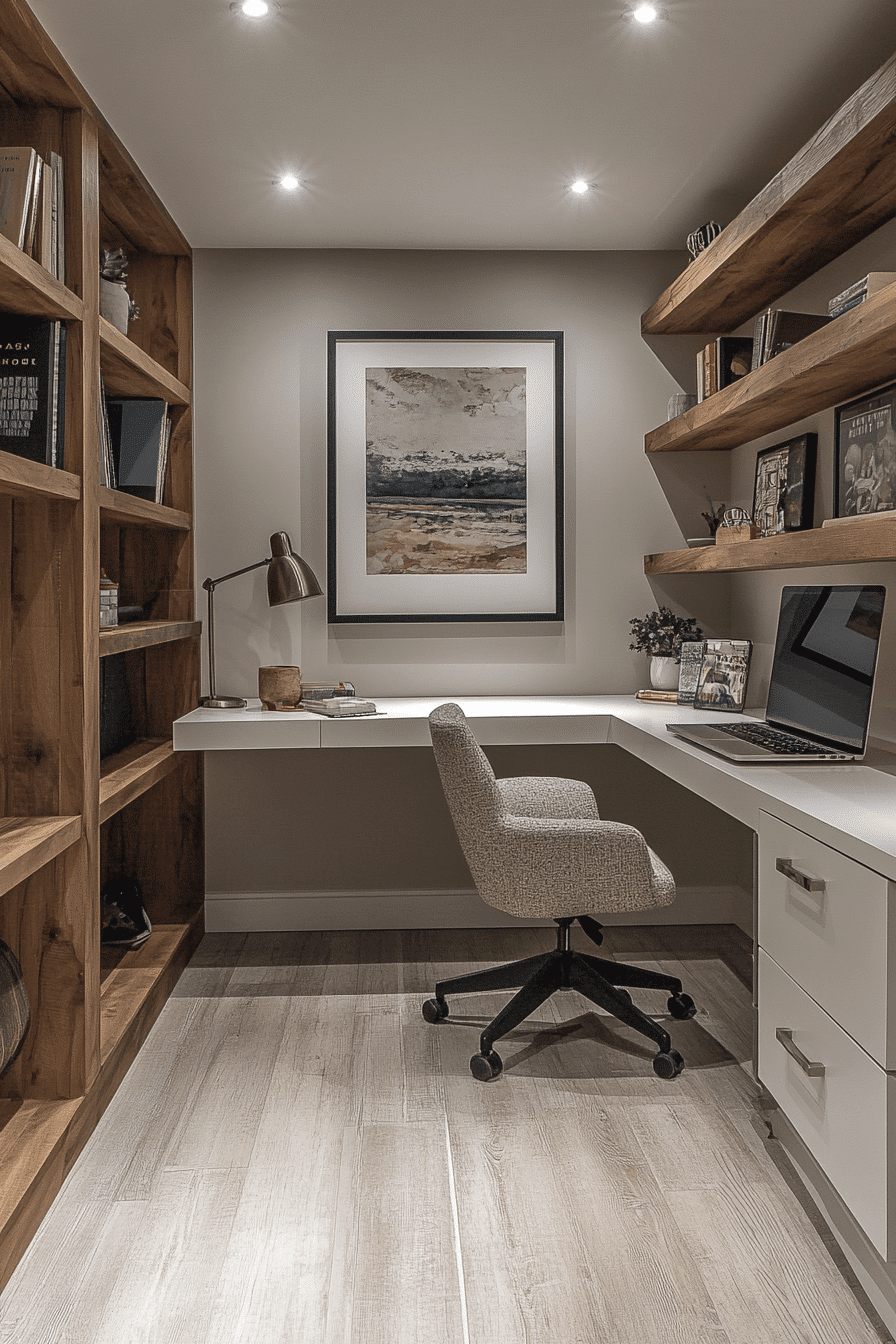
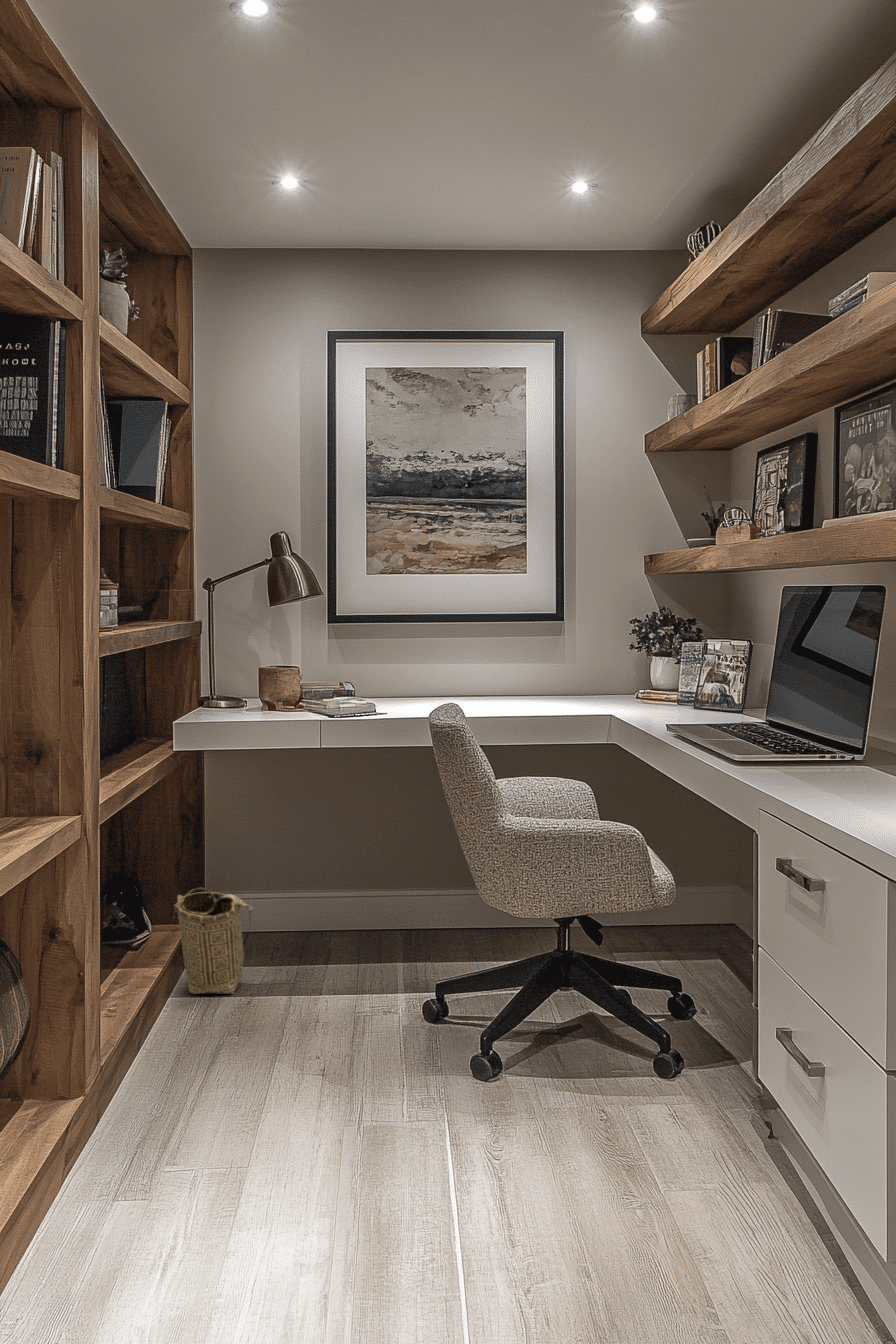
+ basket (215, 938)
